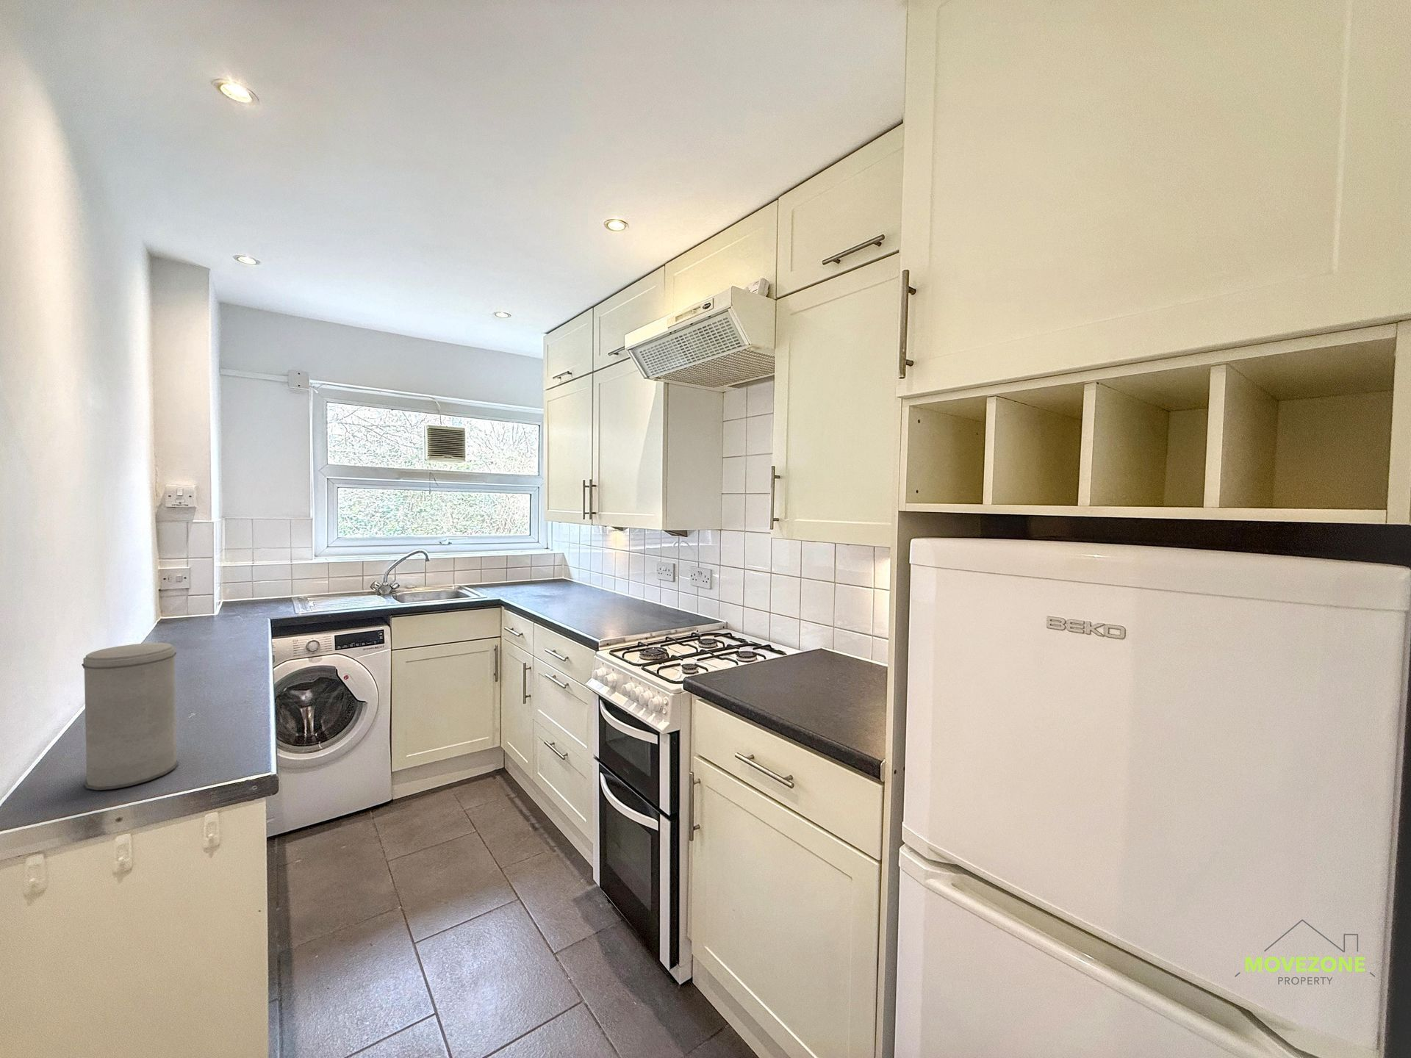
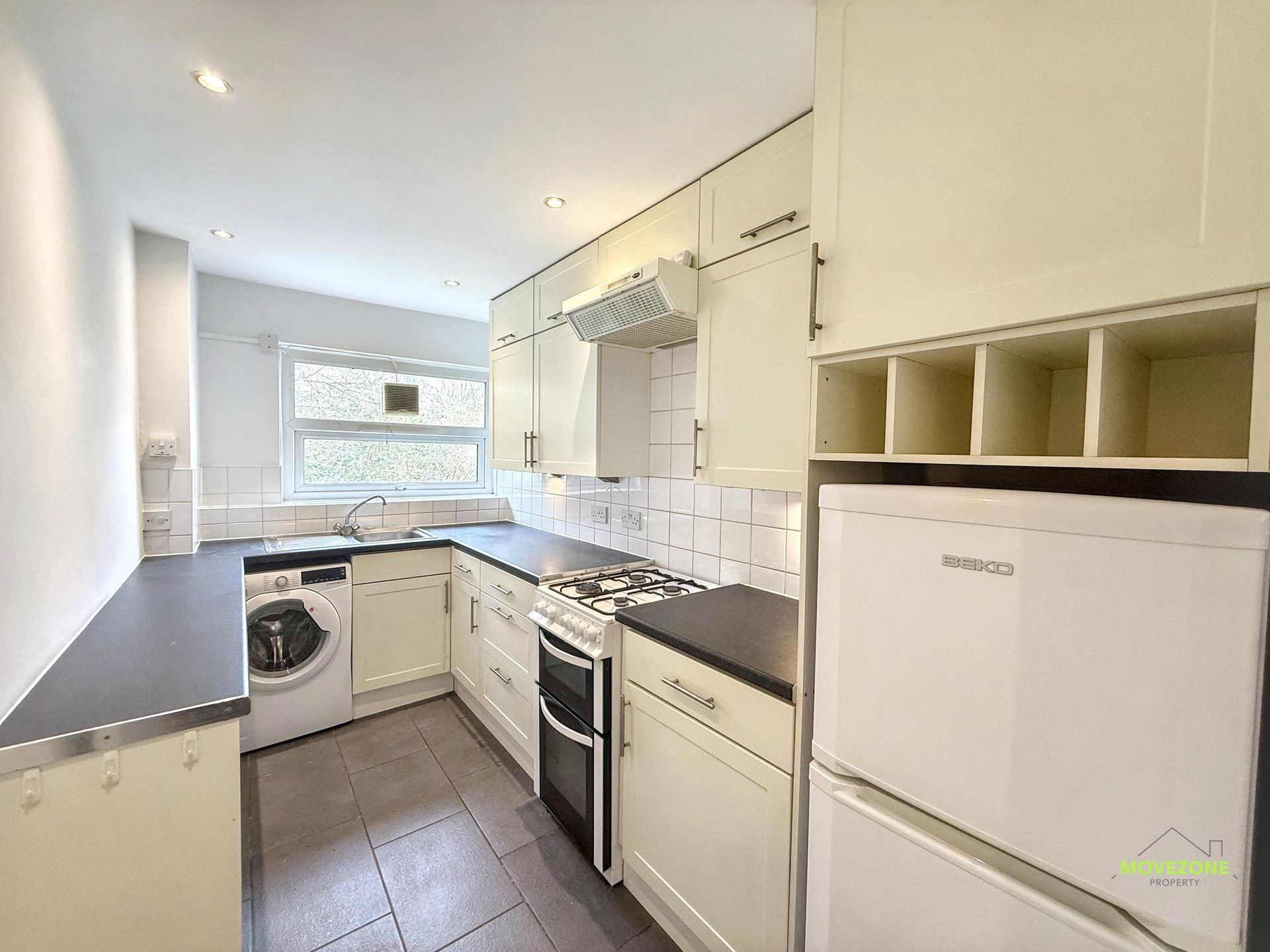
- canister (131, 712)
